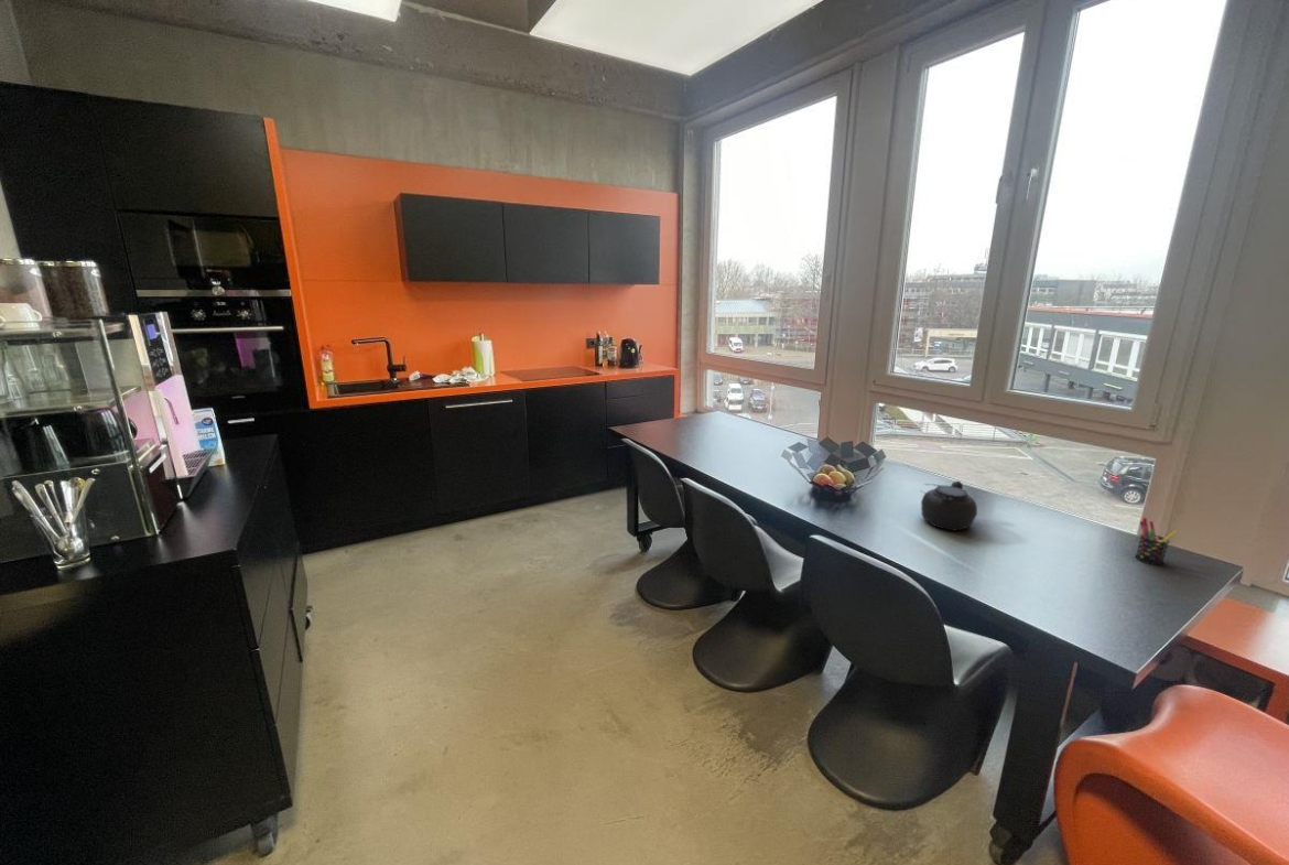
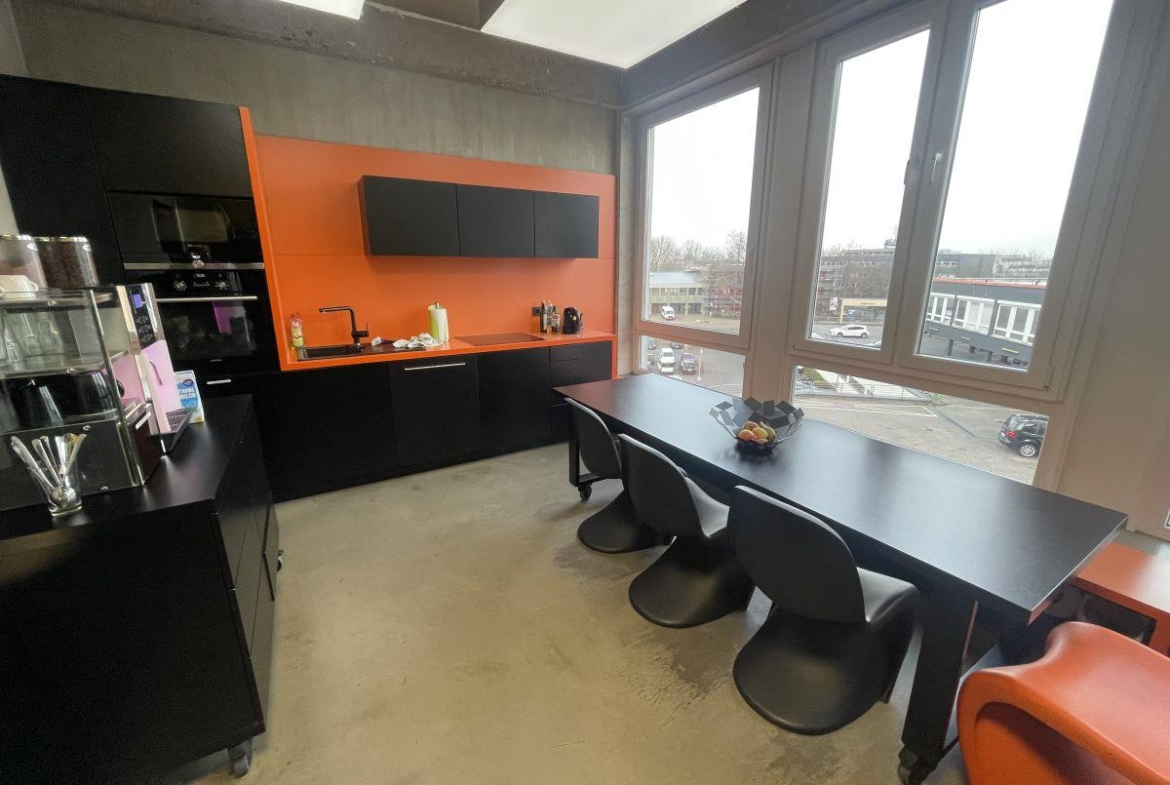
- pen holder (1151, 541)
- teapot (949, 505)
